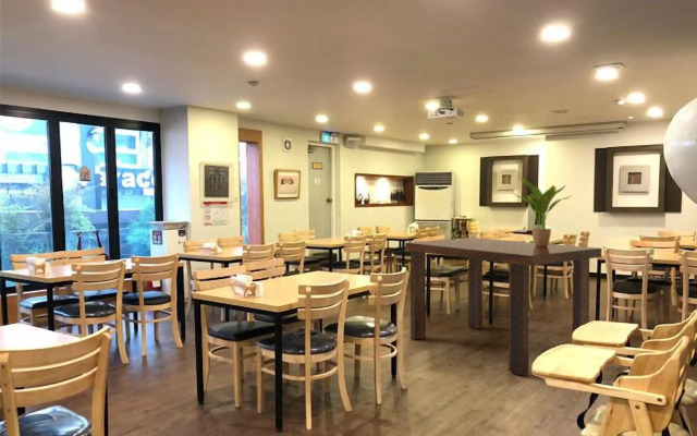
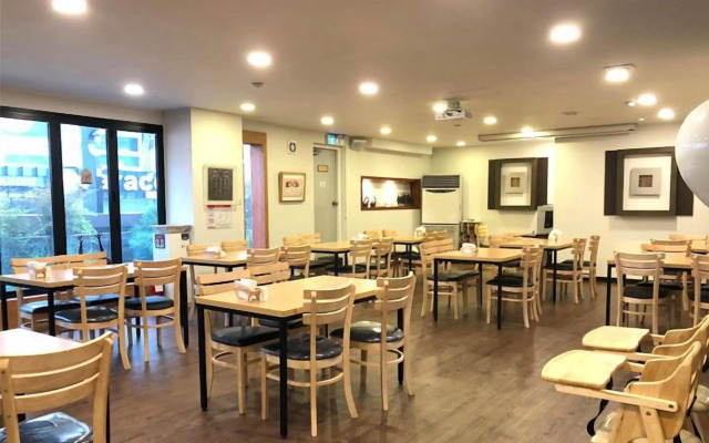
- potted plant (543, 211)
- dining table (509, 296)
